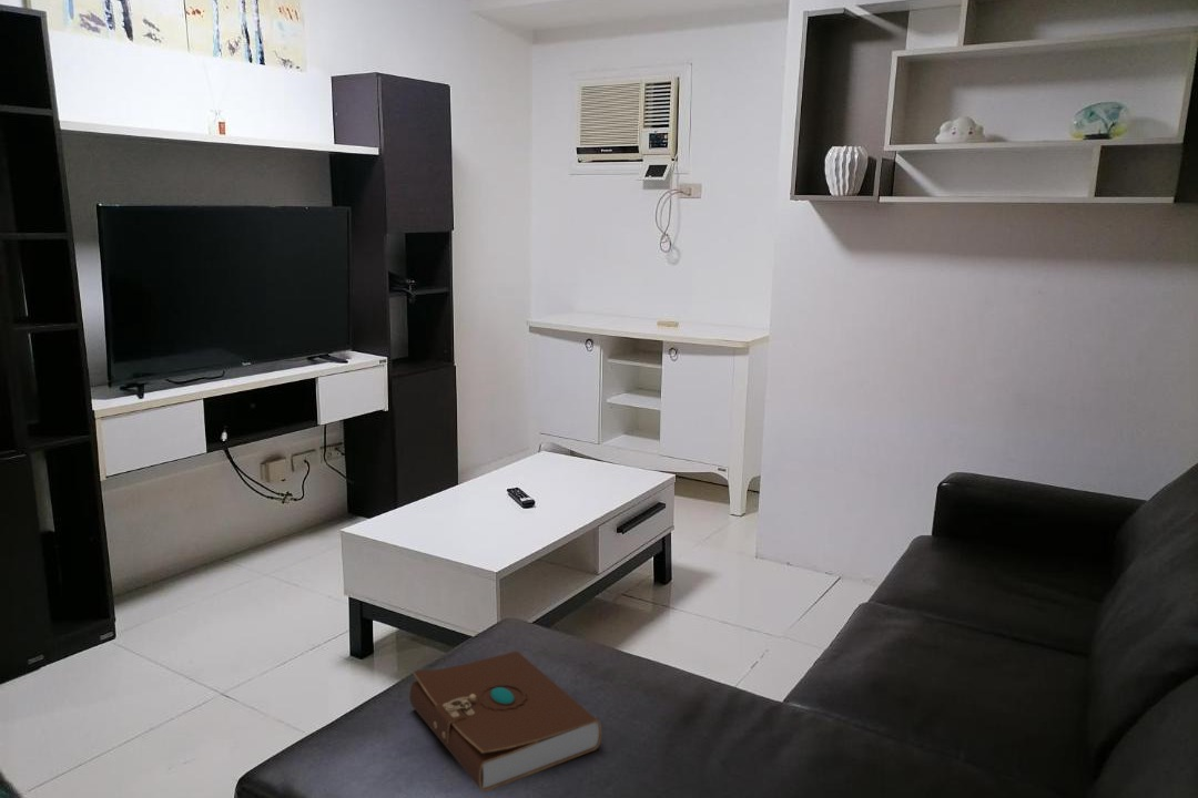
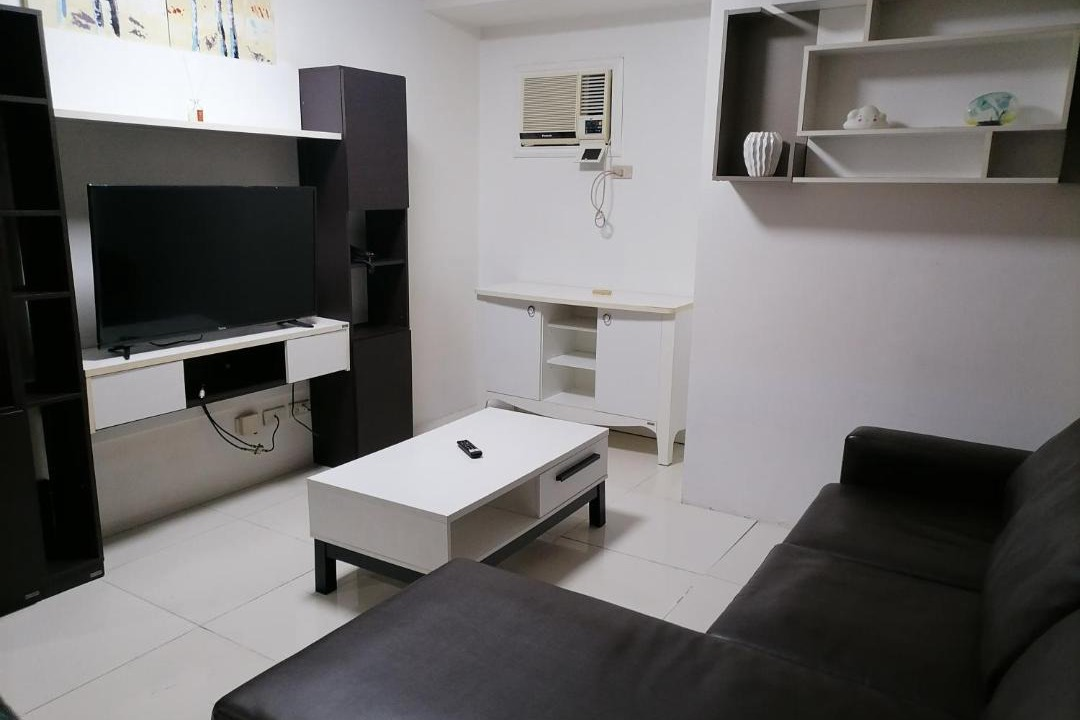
- book (501, 708)
